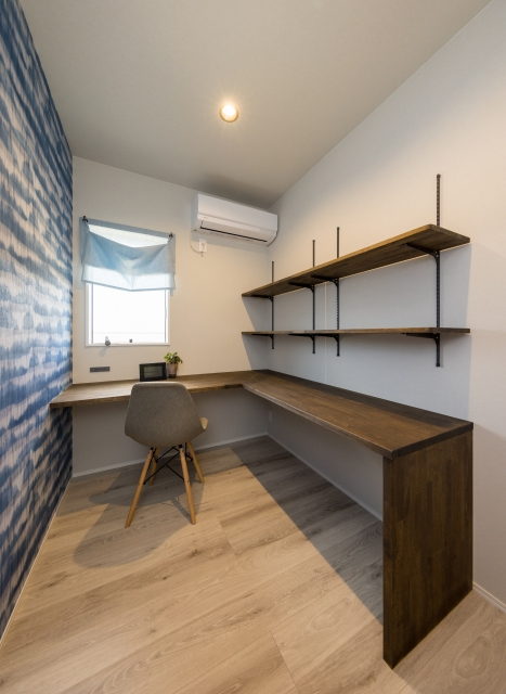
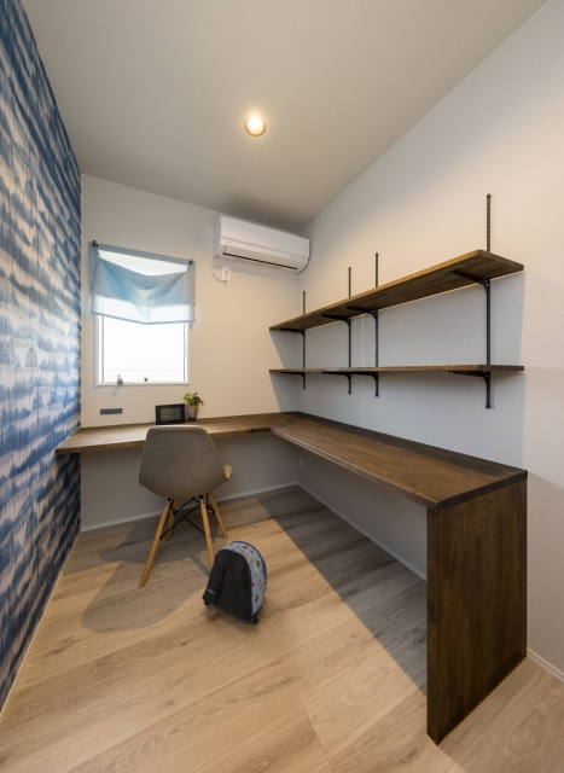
+ backpack (239, 575)
